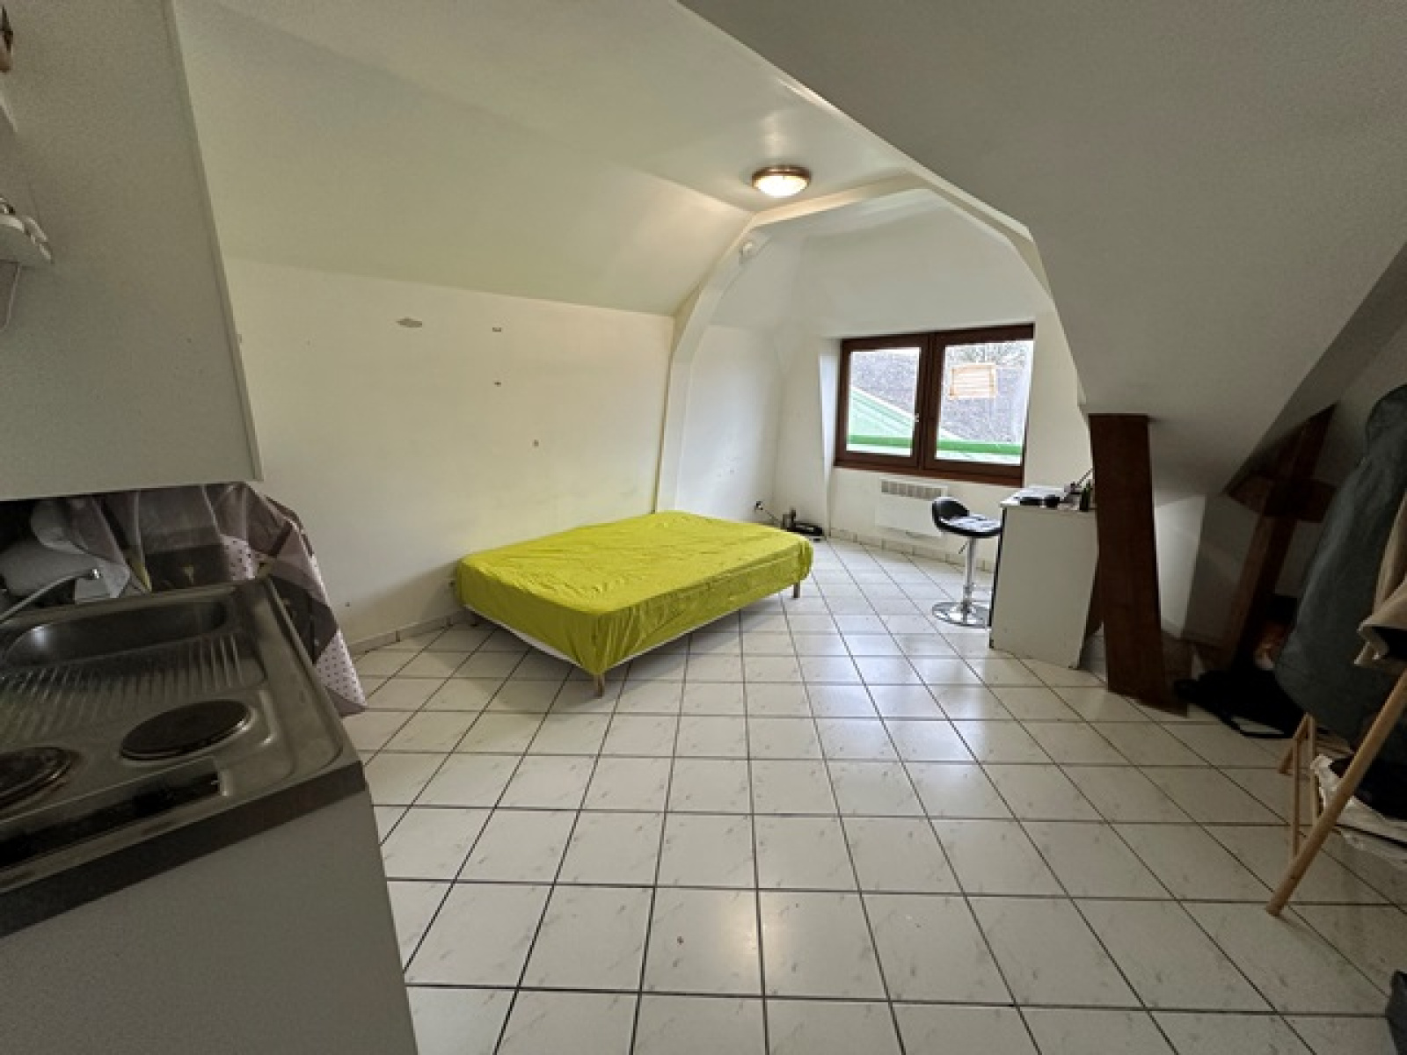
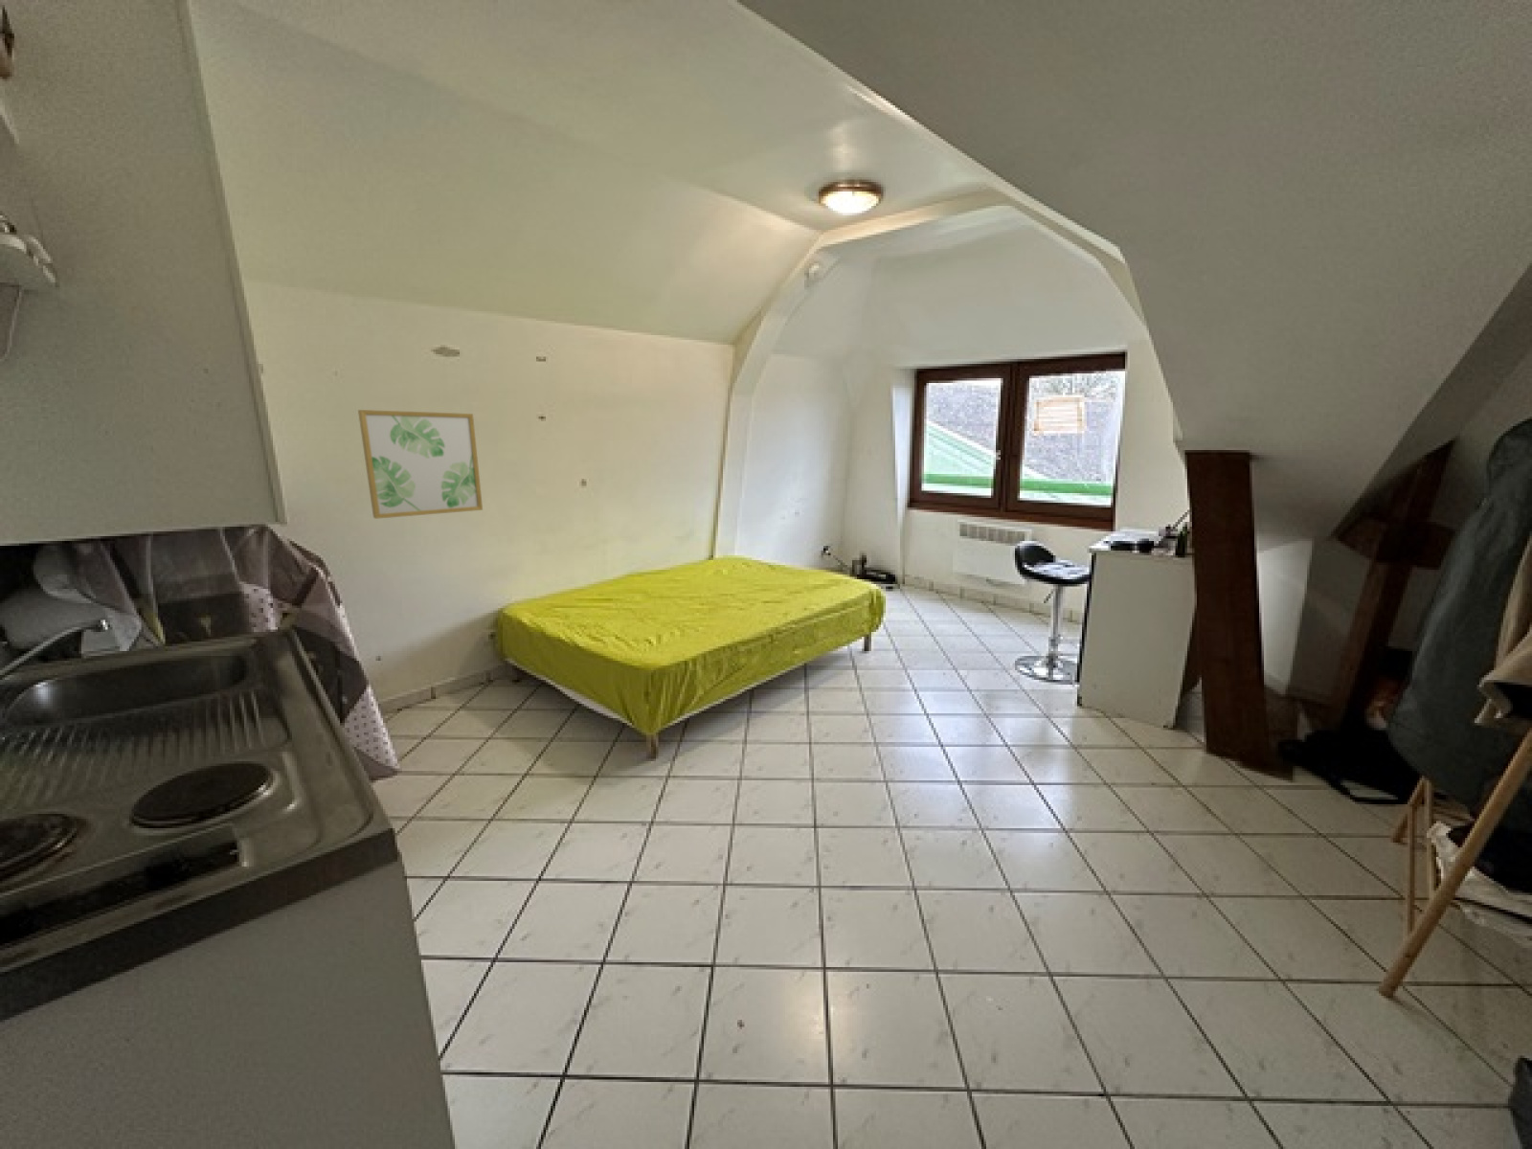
+ wall art (425, 463)
